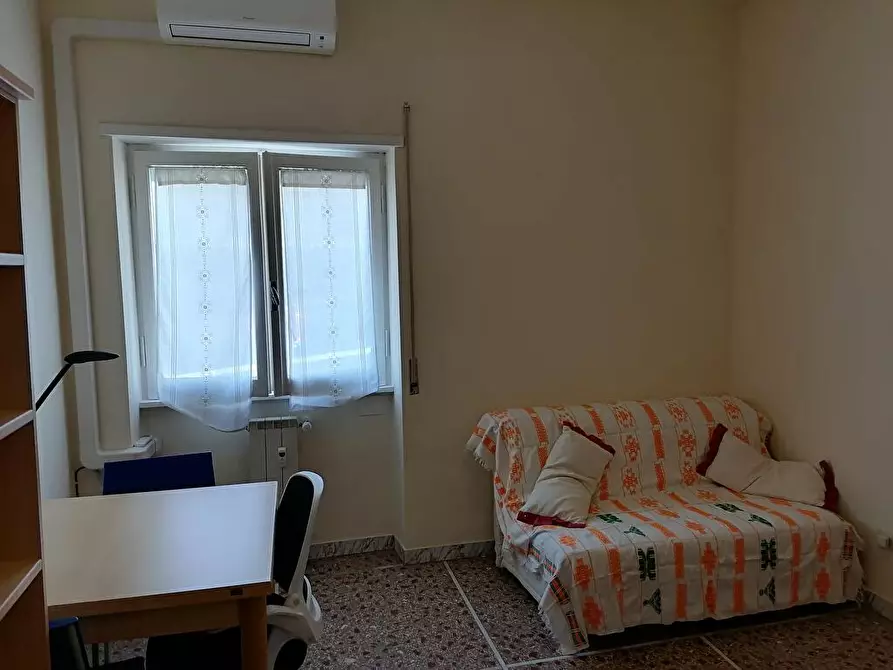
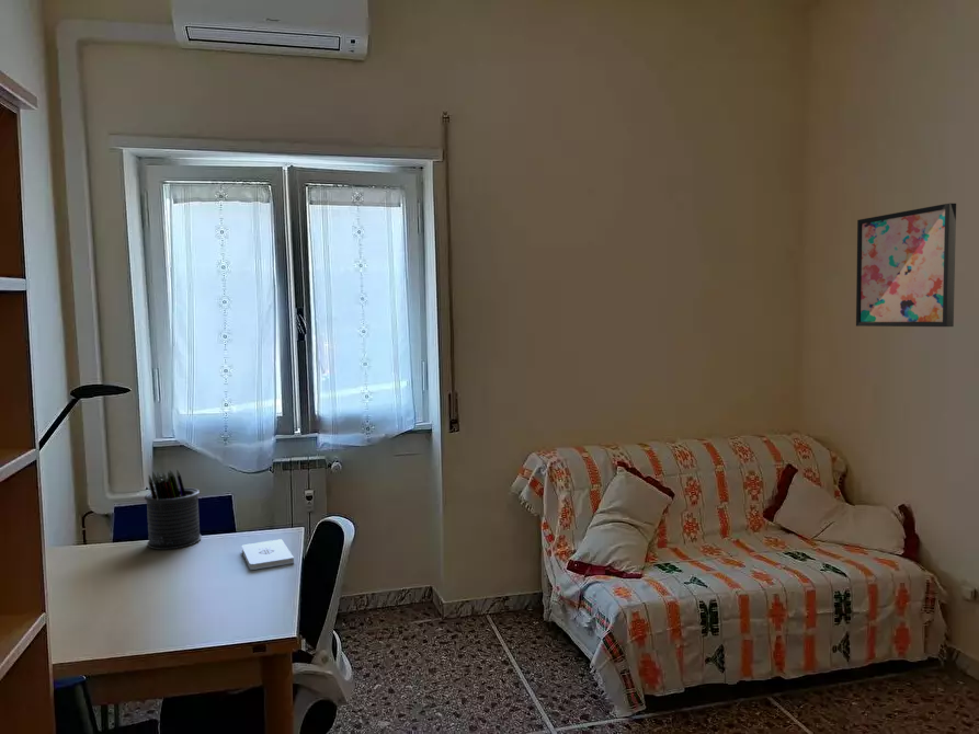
+ wall art (901, 269)
+ notepad (266, 553)
+ pen holder (172, 505)
